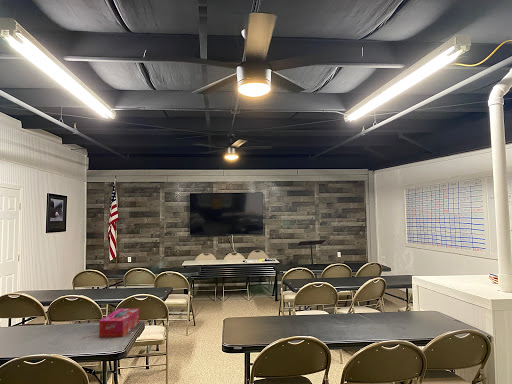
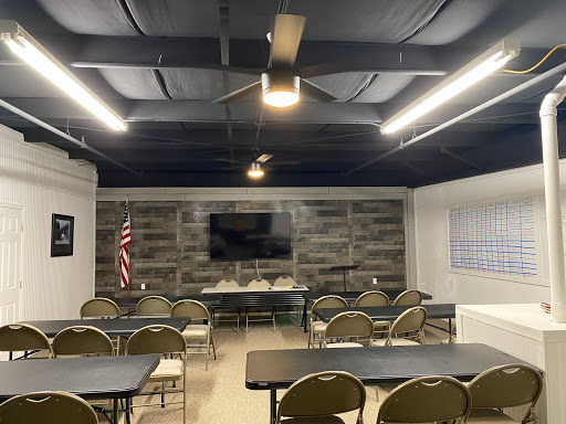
- tissue box (120, 321)
